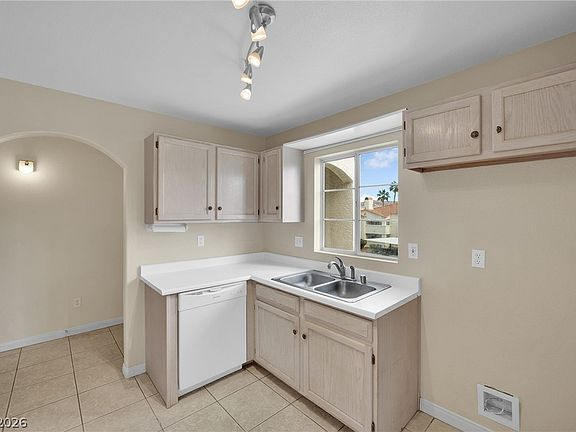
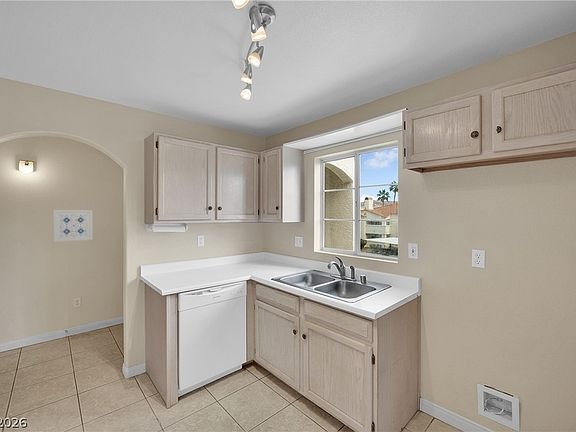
+ wall art (73, 225)
